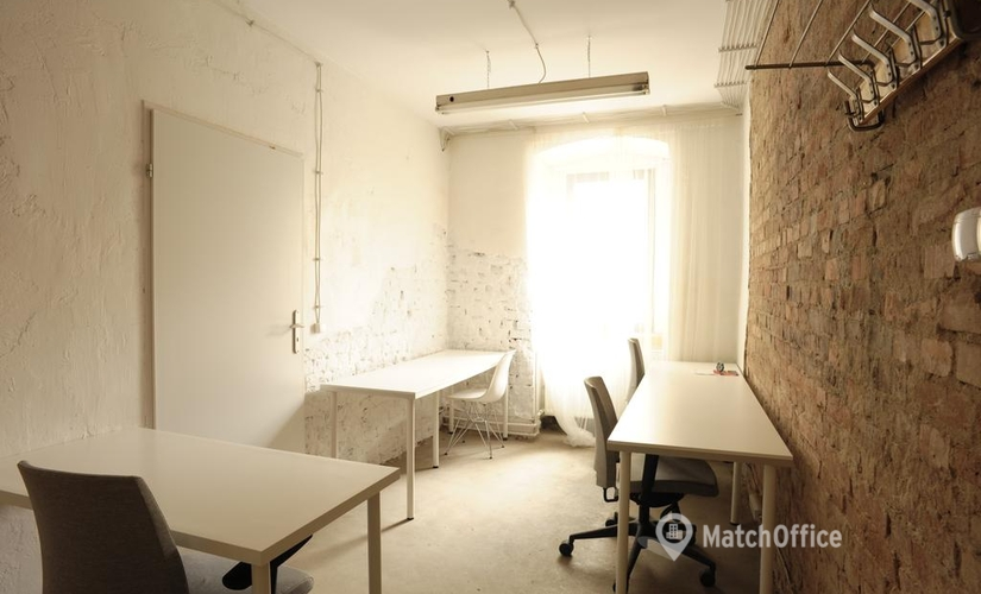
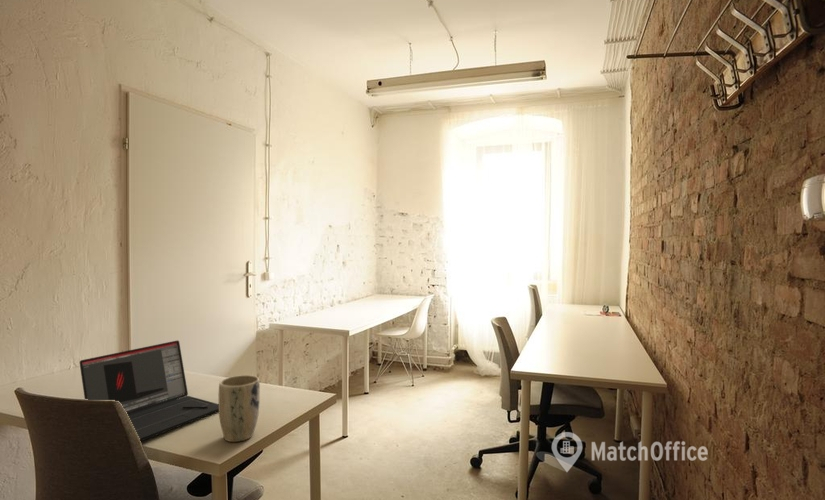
+ plant pot (239, 408)
+ laptop (156, 386)
